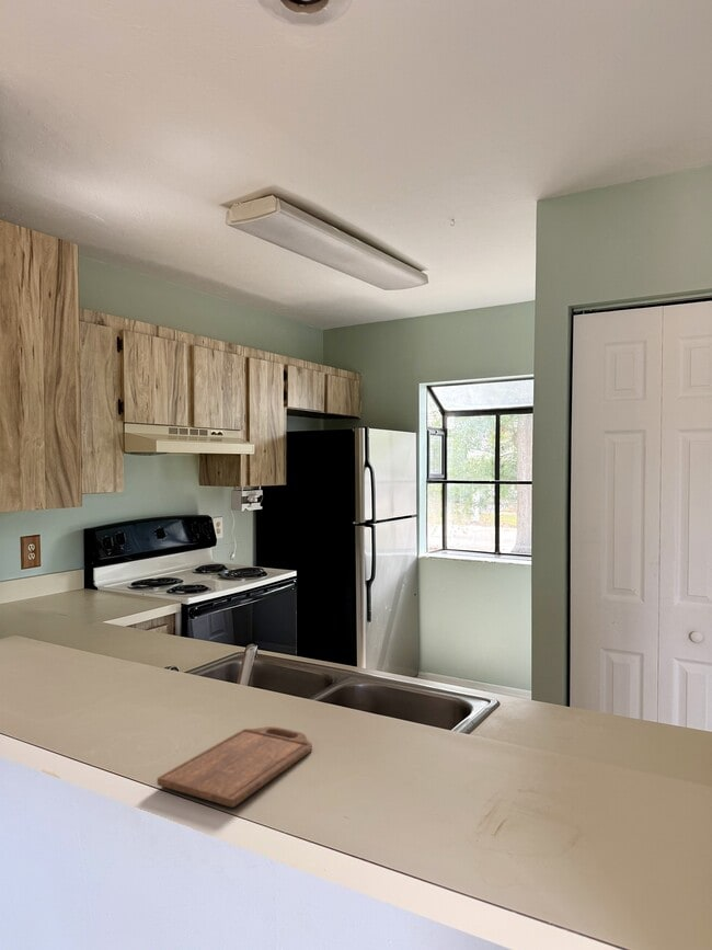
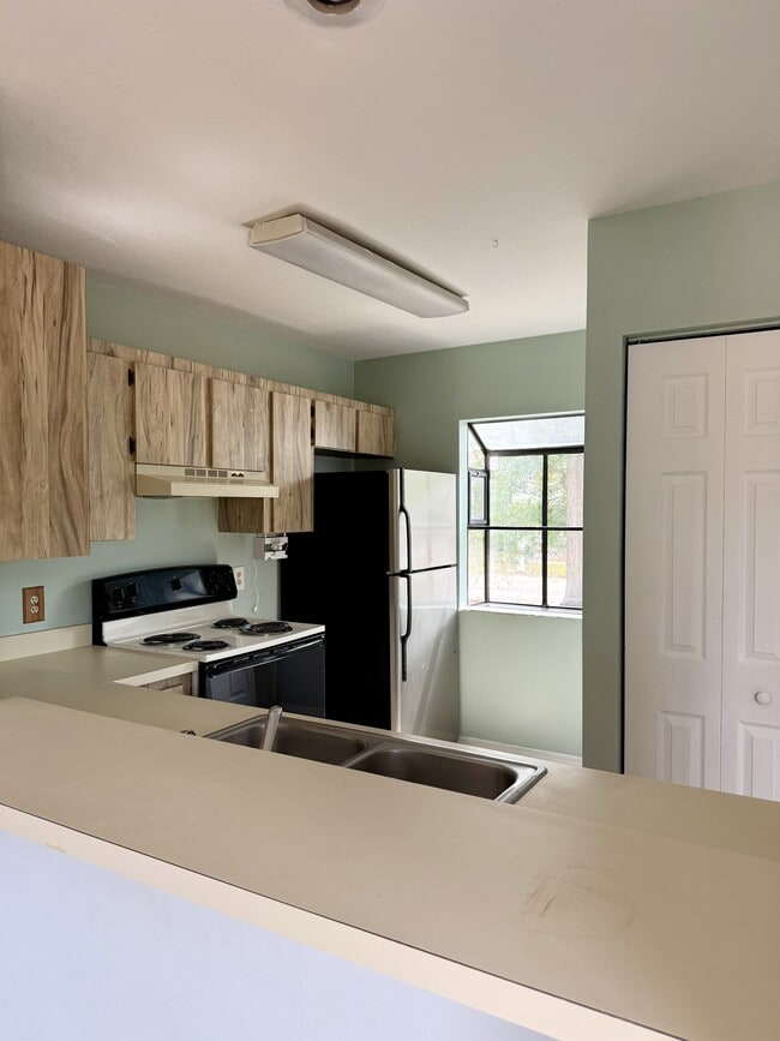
- cutting board (245, 758)
